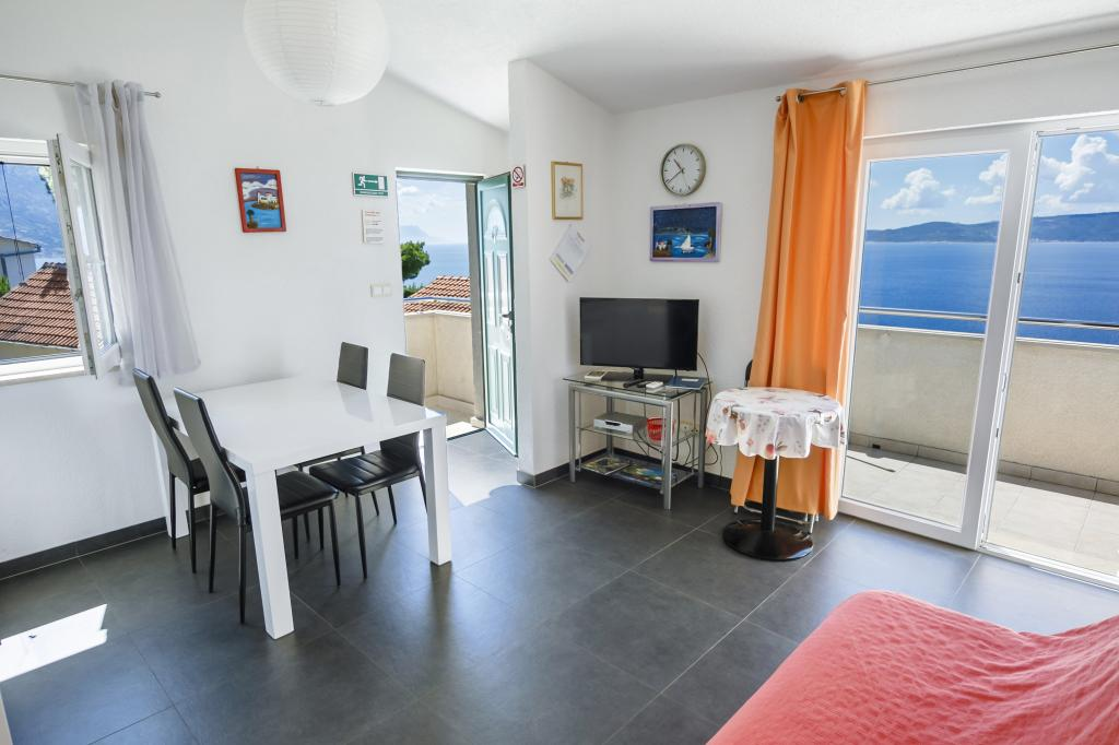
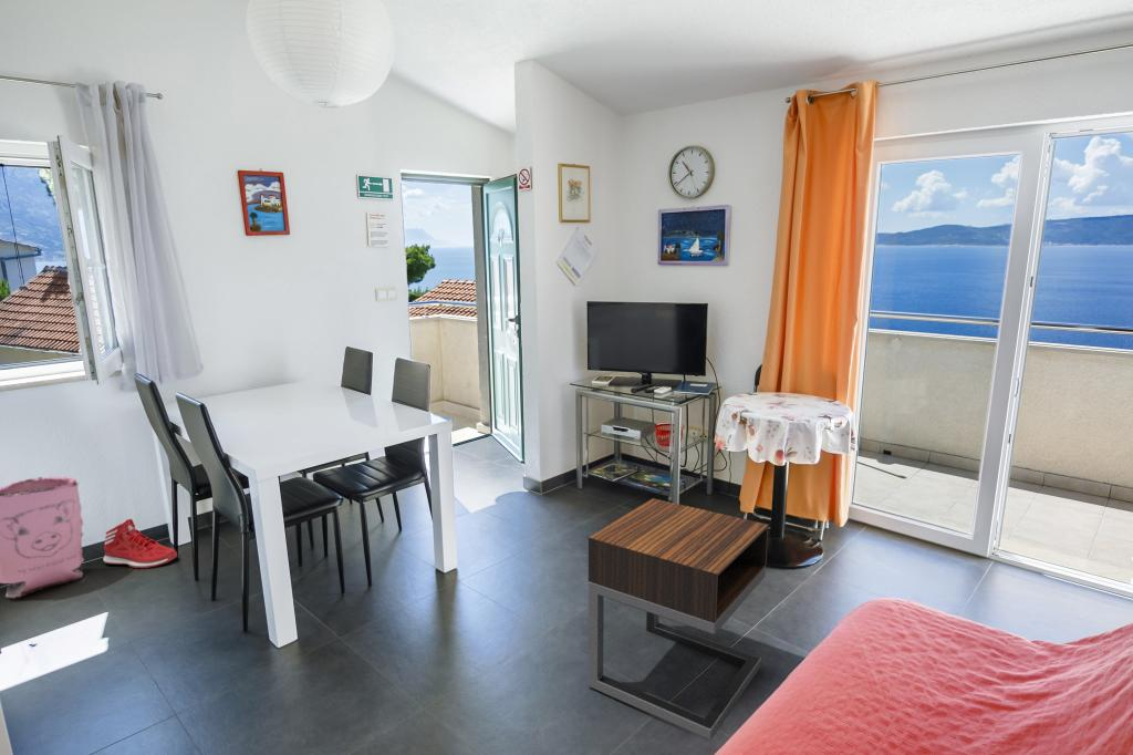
+ bag (39, 534)
+ sneaker (138, 541)
+ nightstand (678, 604)
